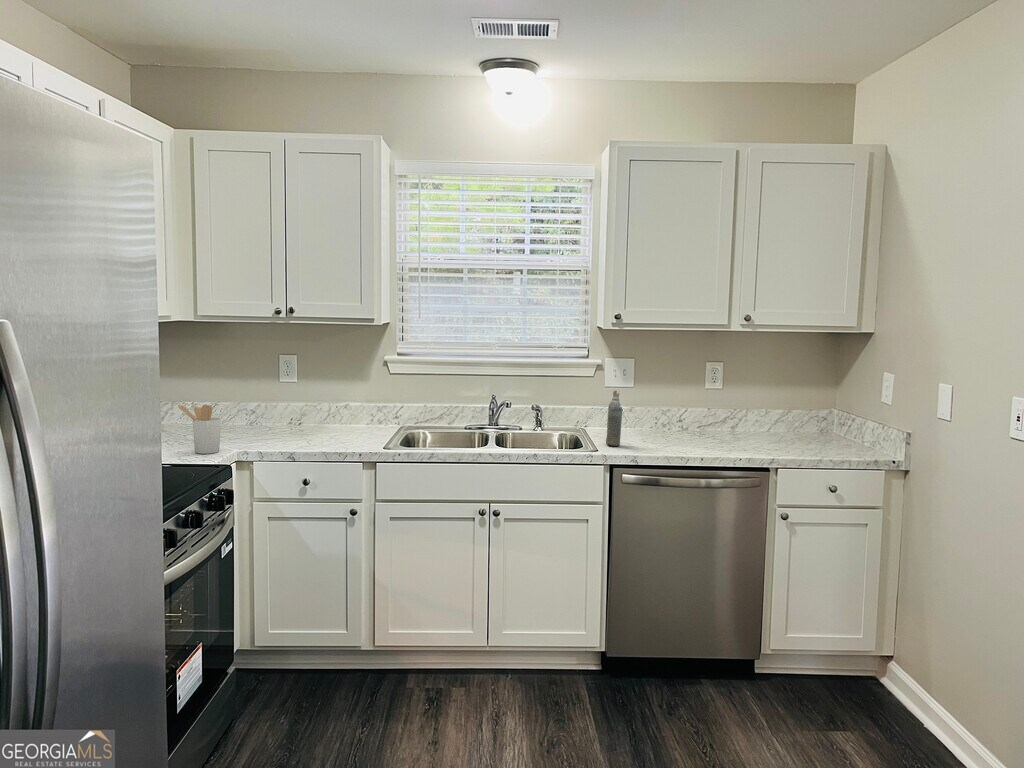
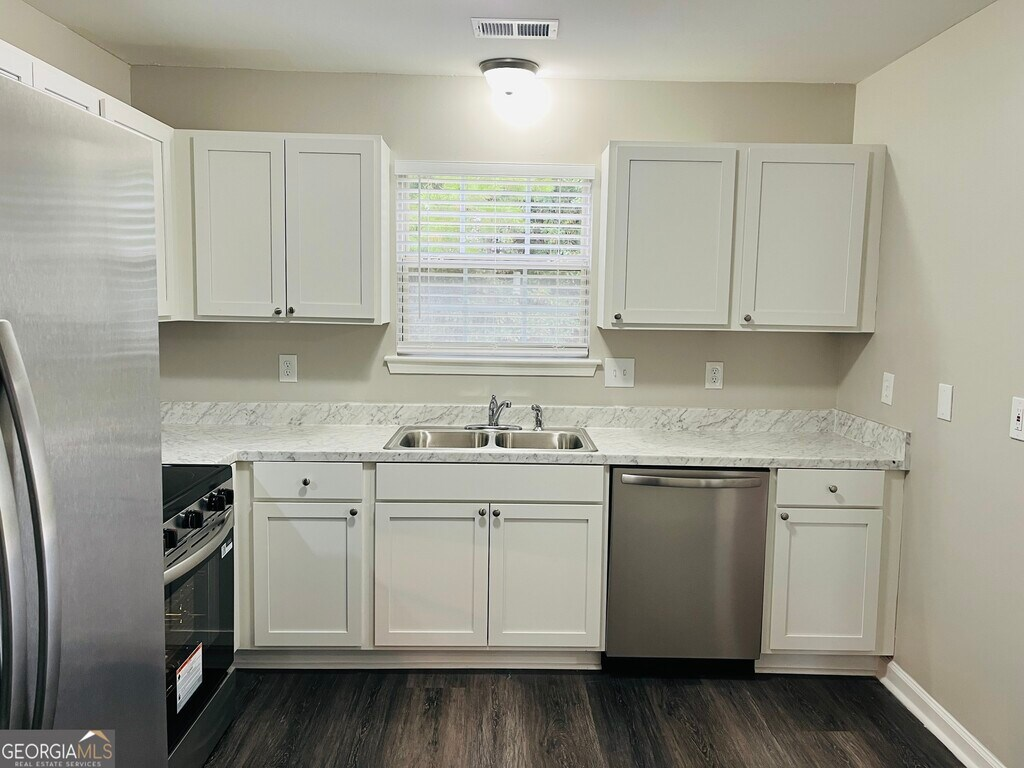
- aerosol can (614, 417)
- utensil holder (199, 427)
